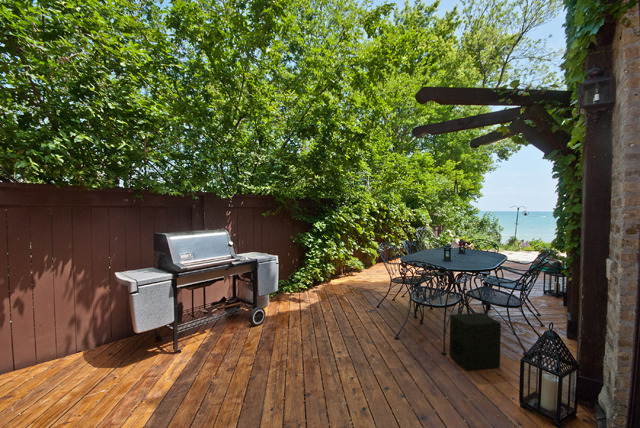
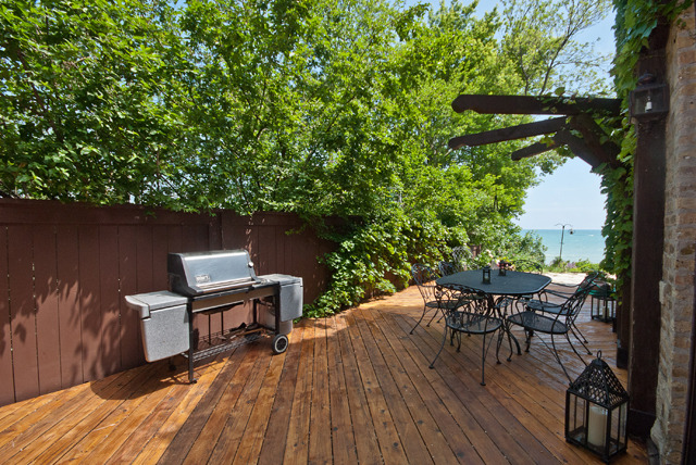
- speaker (475, 340)
